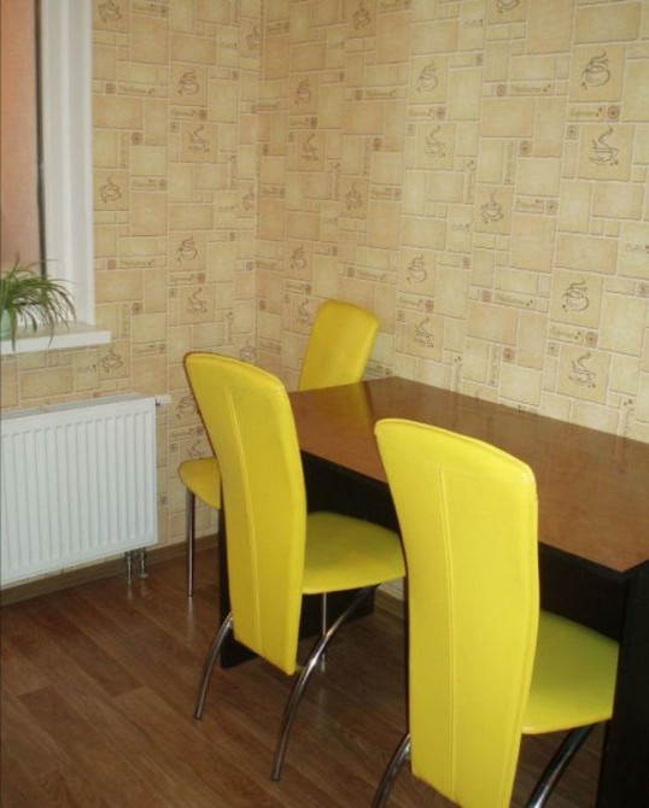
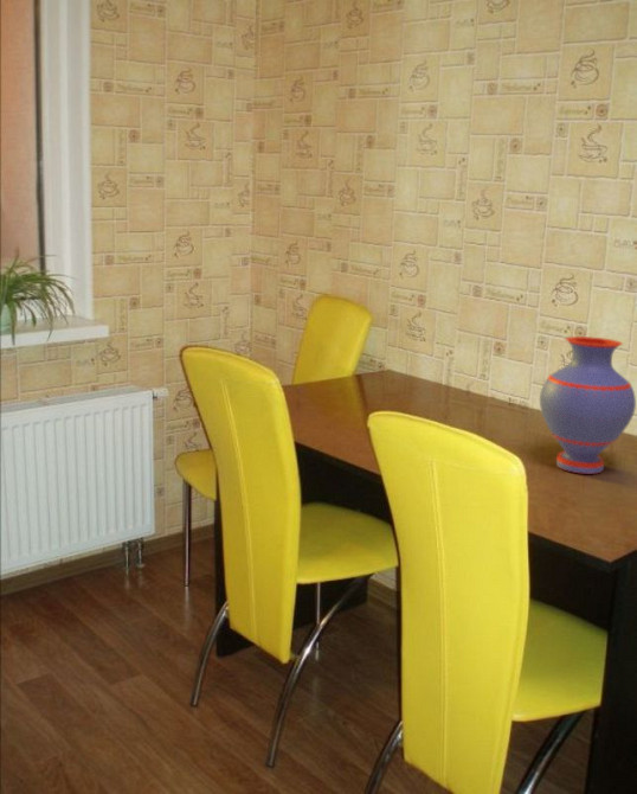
+ vase (586, 404)
